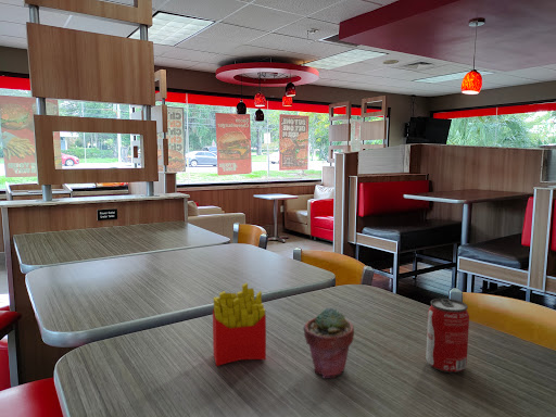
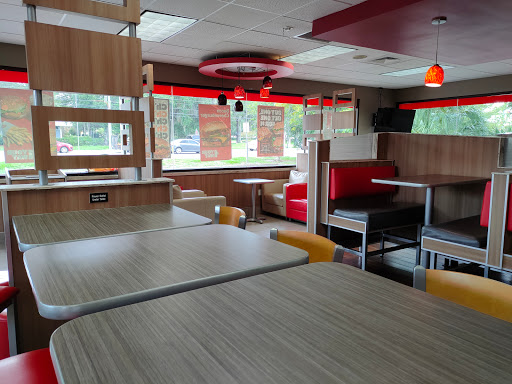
- french fries (239, 323)
- beverage can (446, 333)
- potted succulent (328, 338)
